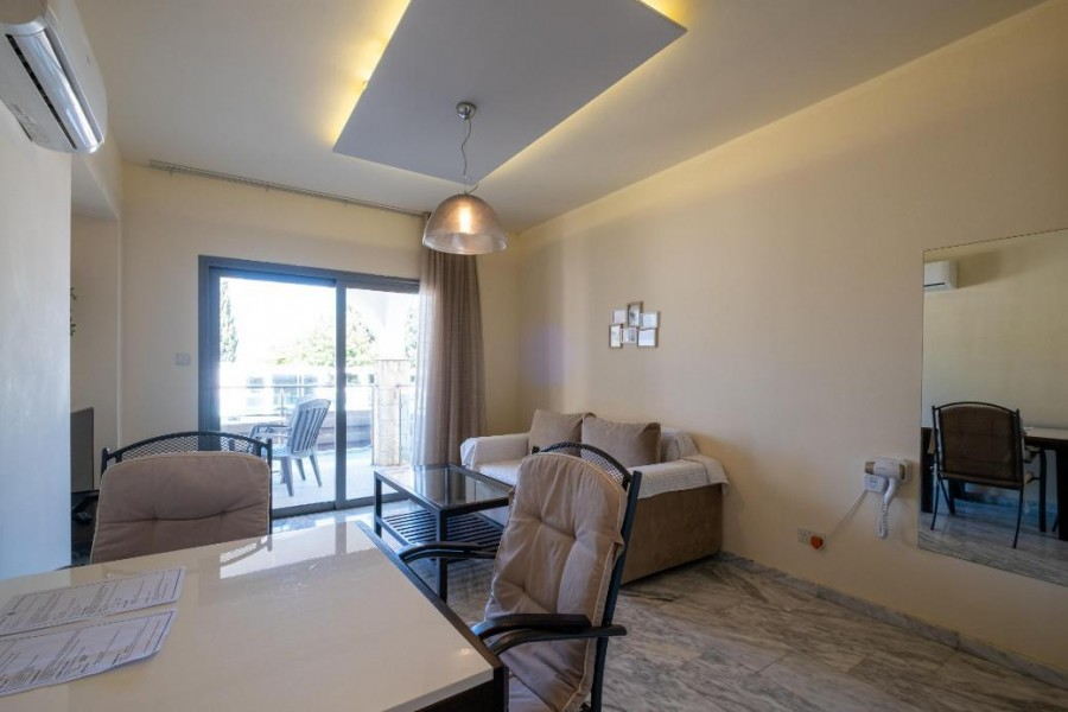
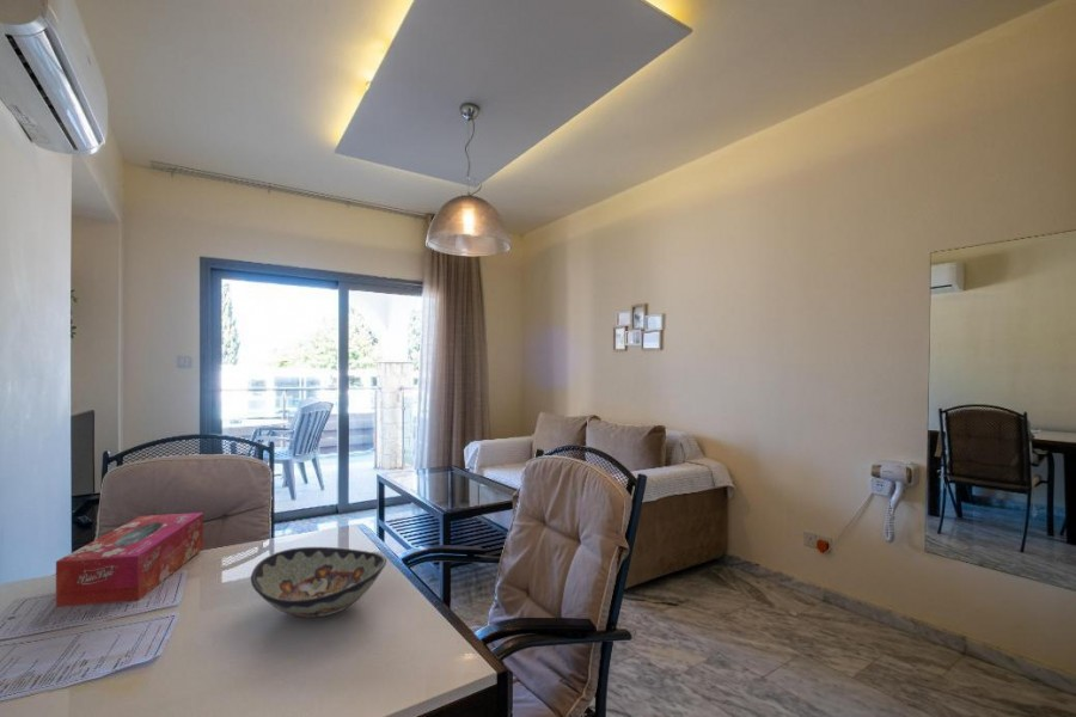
+ decorative bowl (320, 584)
+ tissue box (139, 553)
